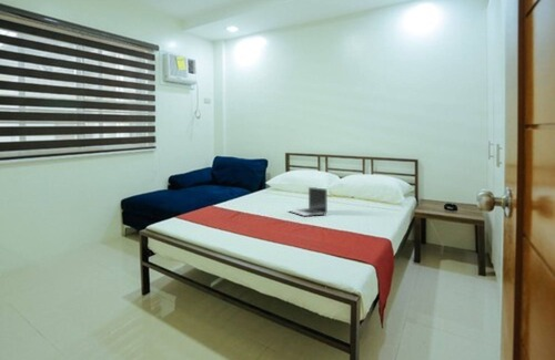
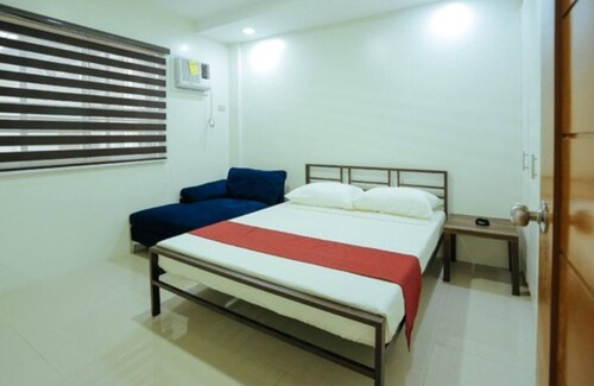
- laptop (309, 200)
